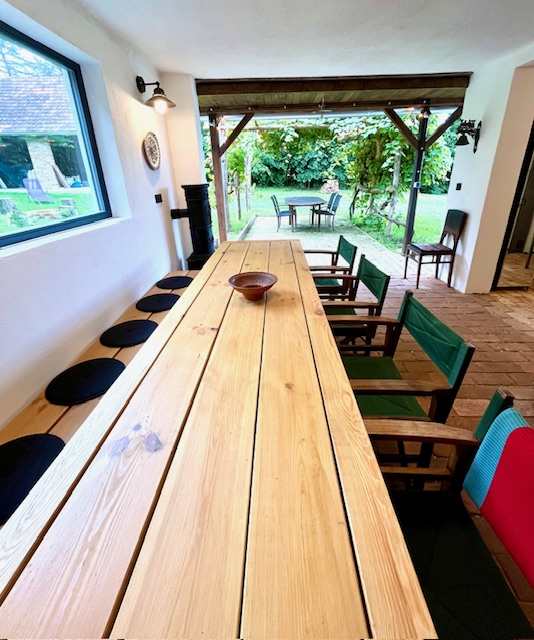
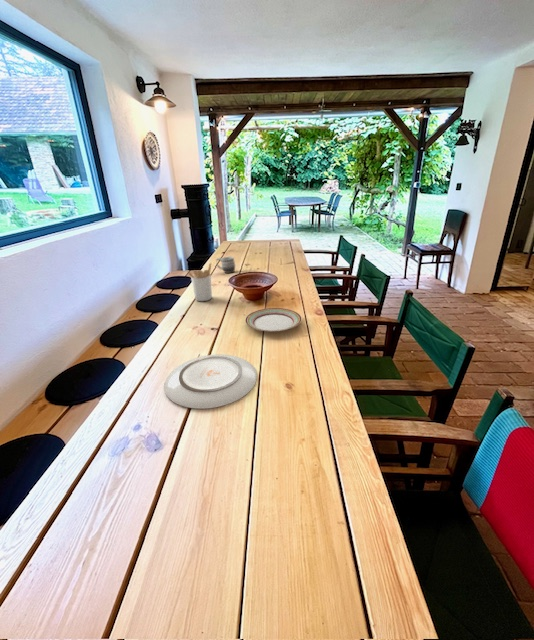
+ plate (273, 320)
+ utensil holder (202, 282)
+ mug (225, 265)
+ plate (211, 375)
